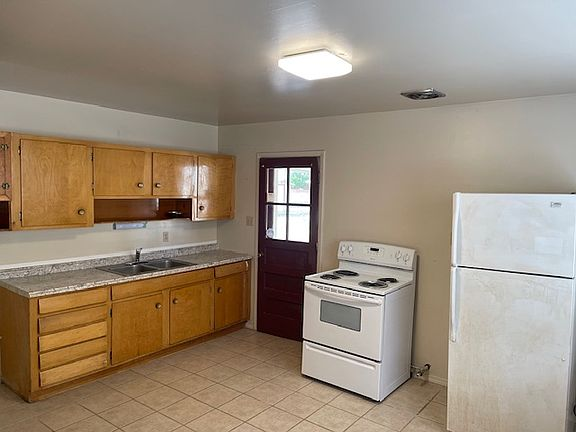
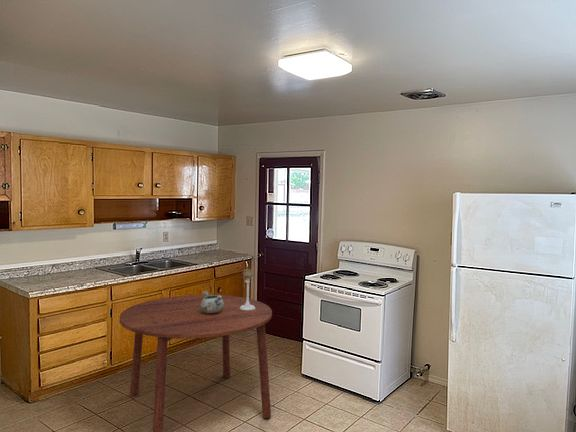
+ candle holder (247, 288)
+ dining table (197, 337)
+ decorative bowl (211, 302)
